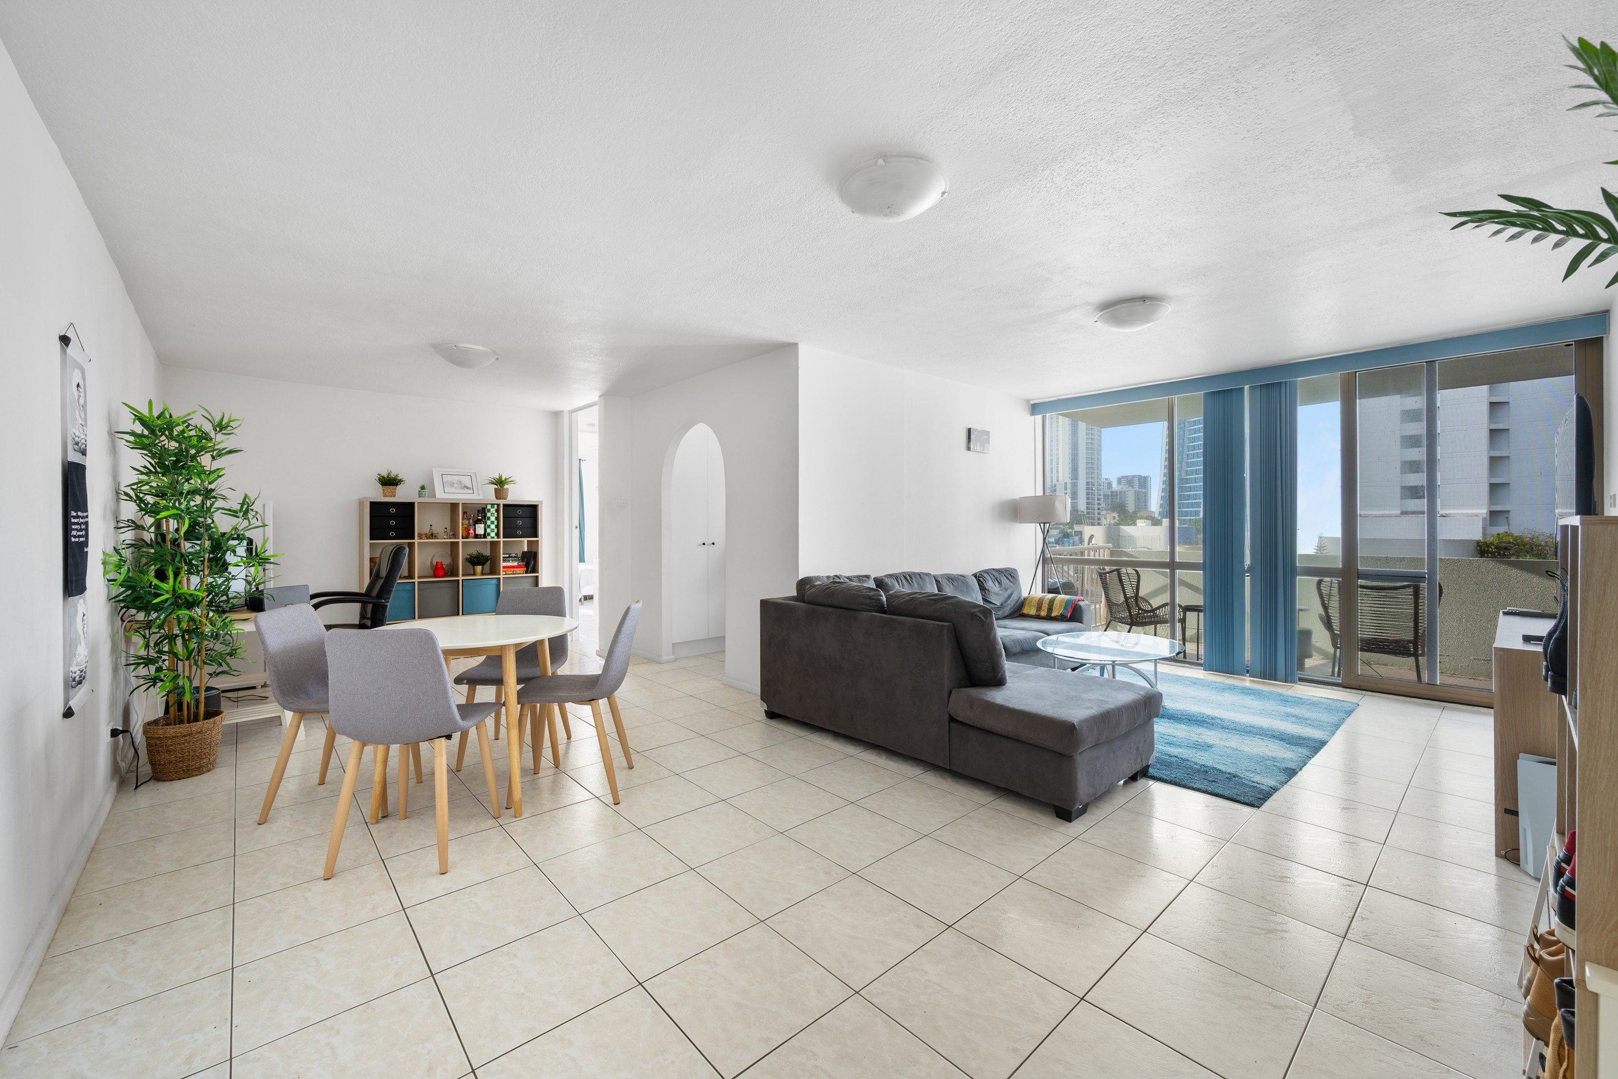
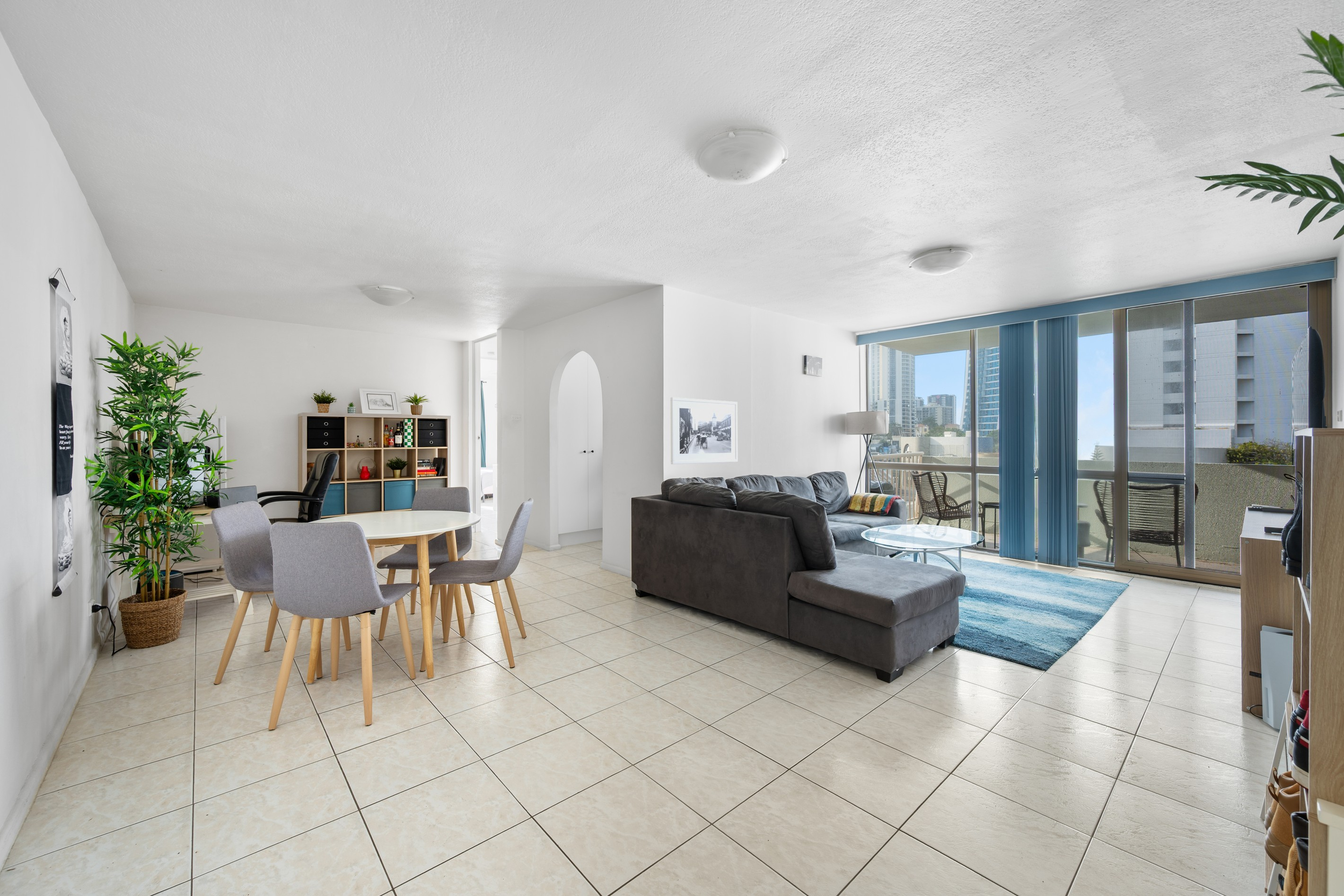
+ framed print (706, 431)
